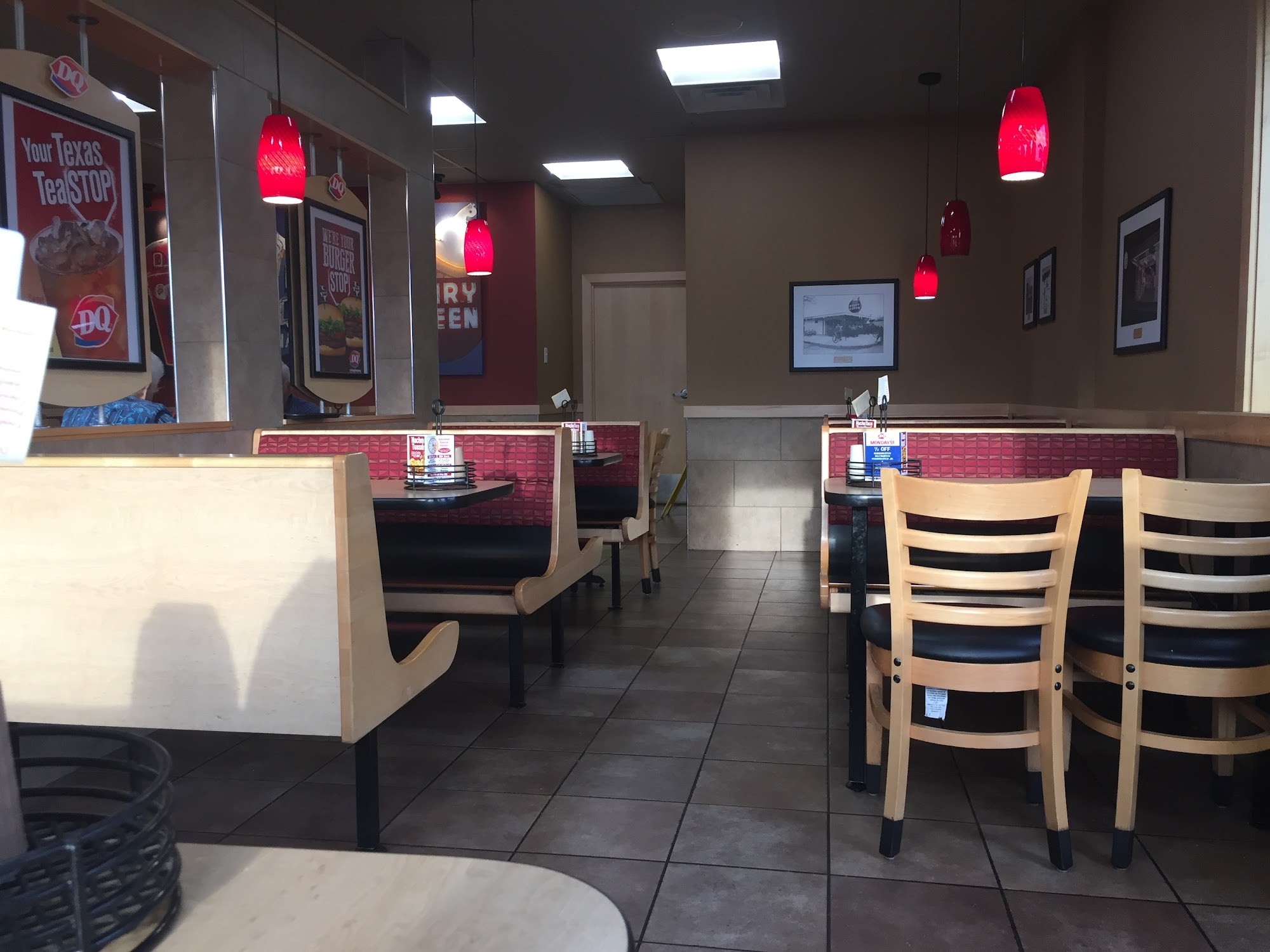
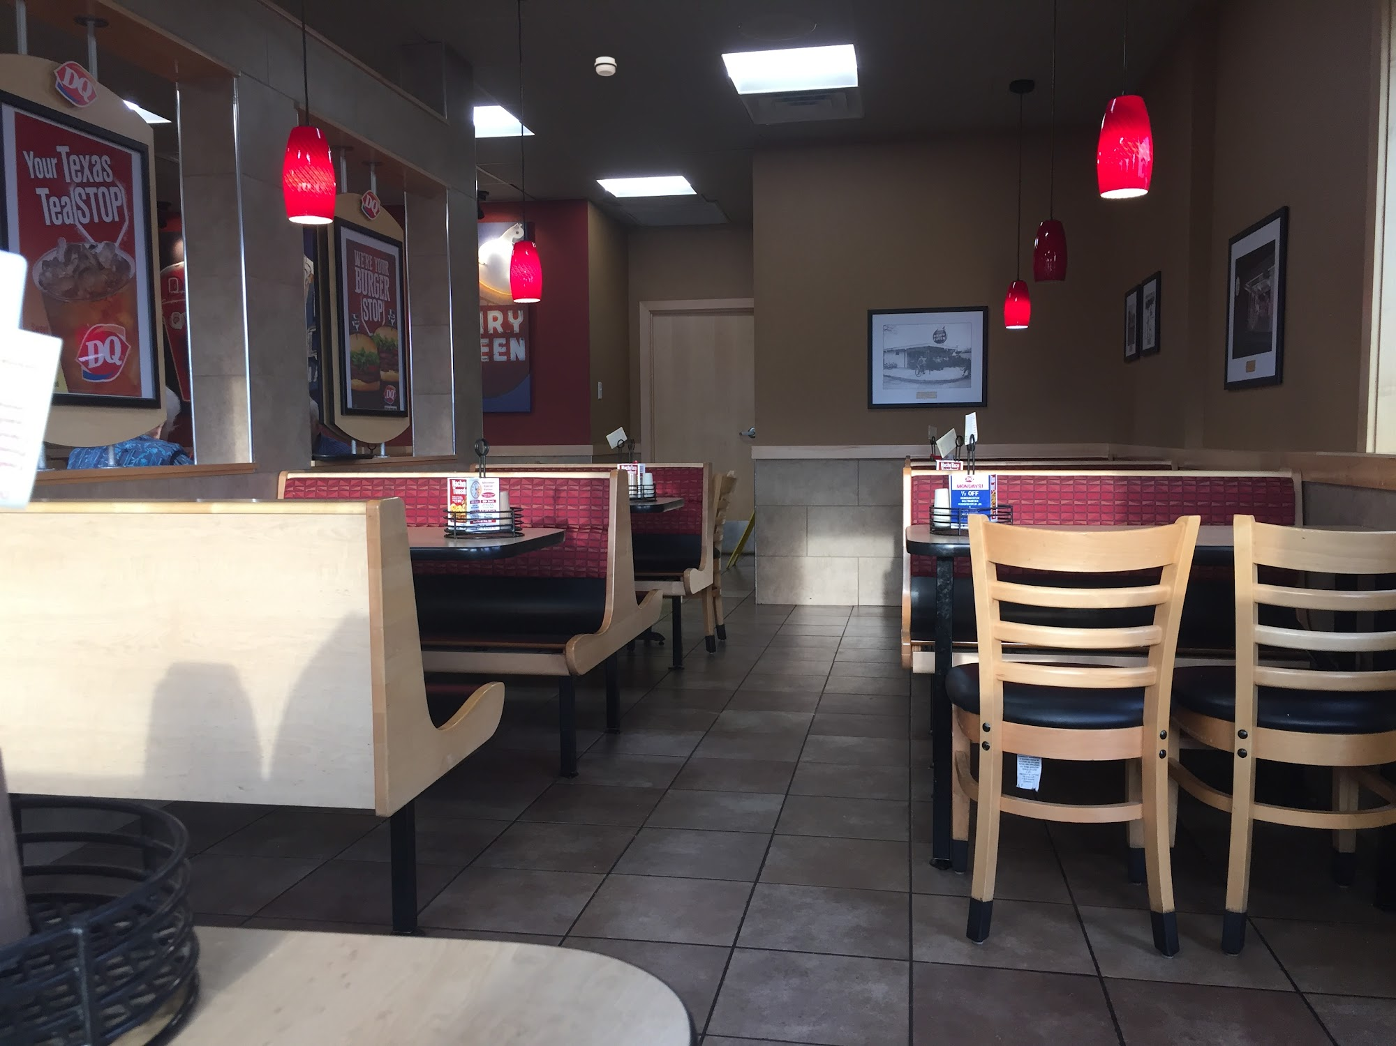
+ smoke detector (606, 66)
